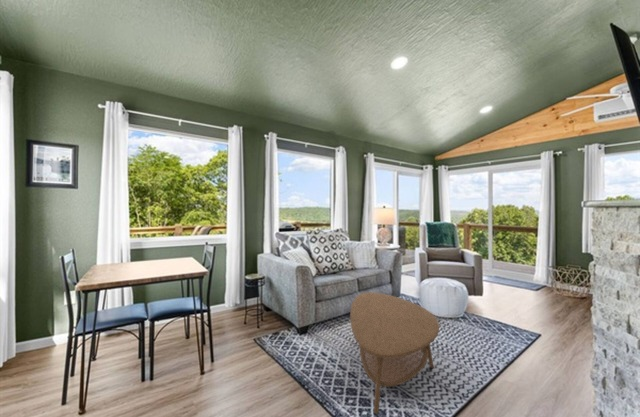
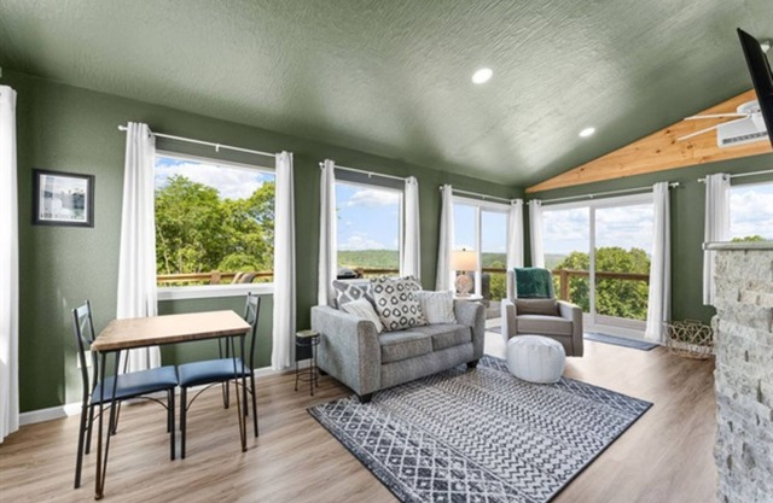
- coffee table (392, 340)
